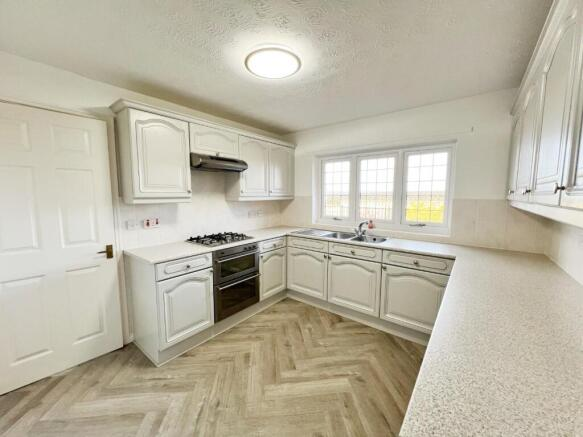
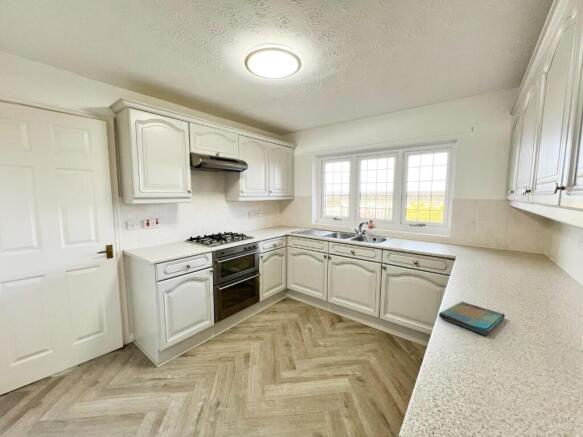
+ dish towel (471, 315)
